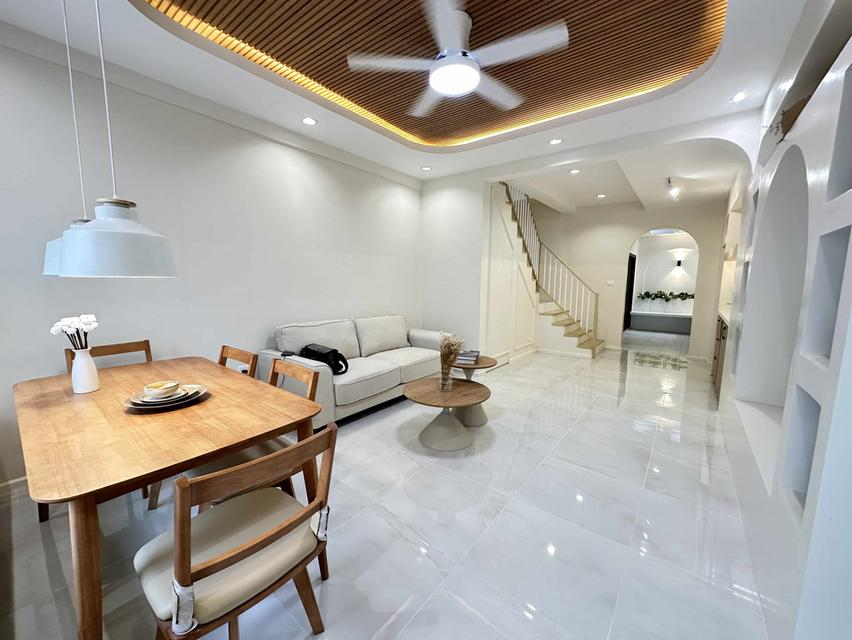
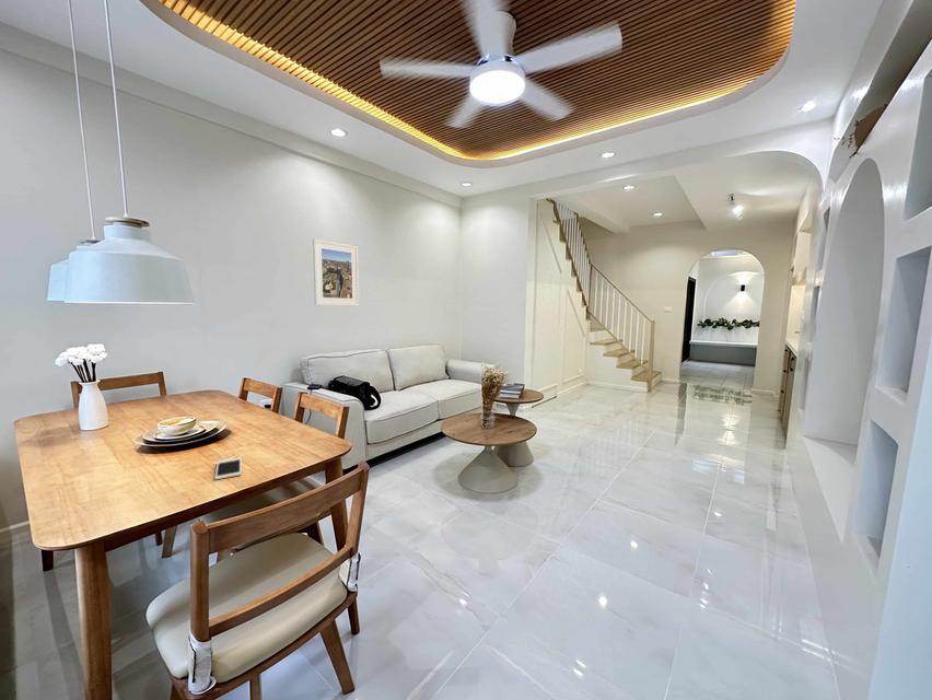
+ cell phone (229, 467)
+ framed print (337, 275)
